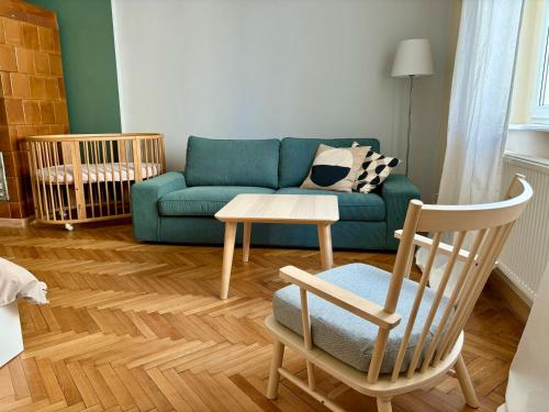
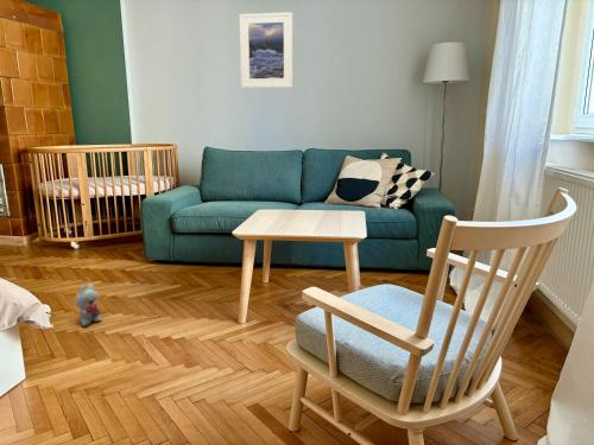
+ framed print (266, 51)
+ plush toy (87, 303)
